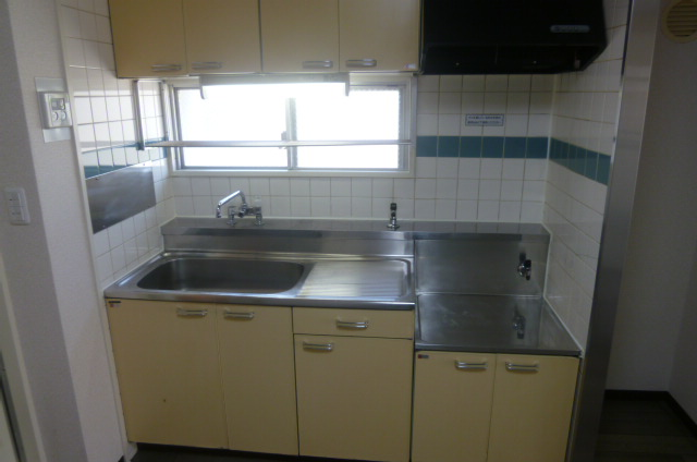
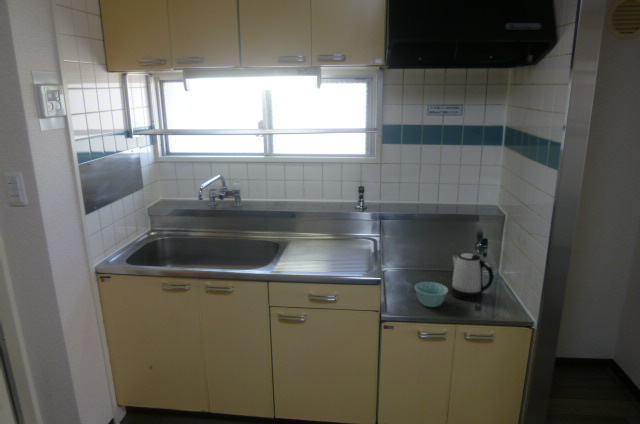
+ bowl (431, 295)
+ kettle (472, 275)
